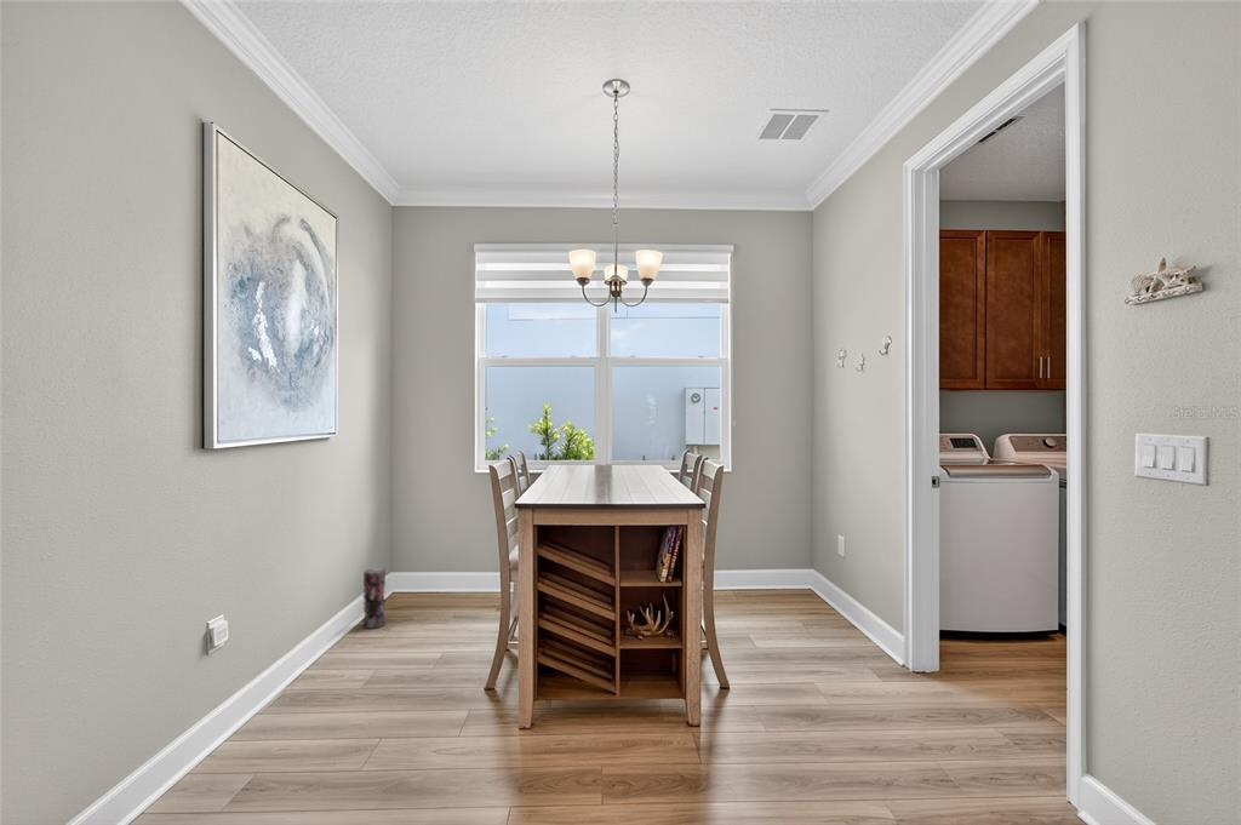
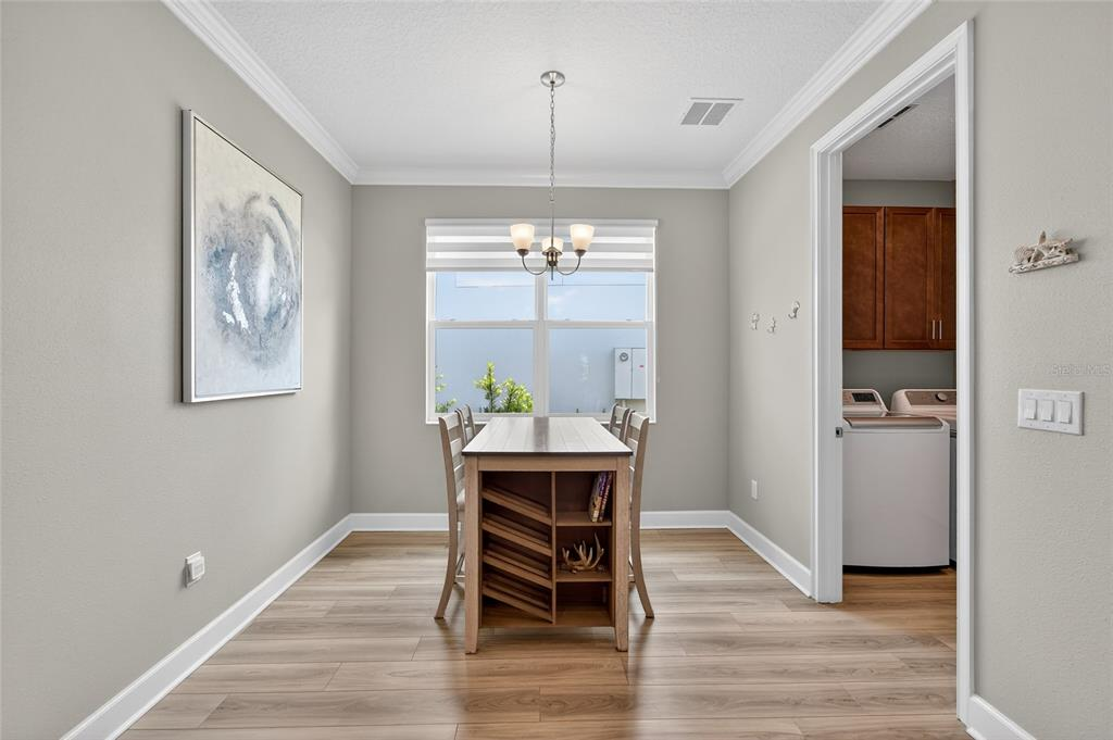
- vase (373, 597)
